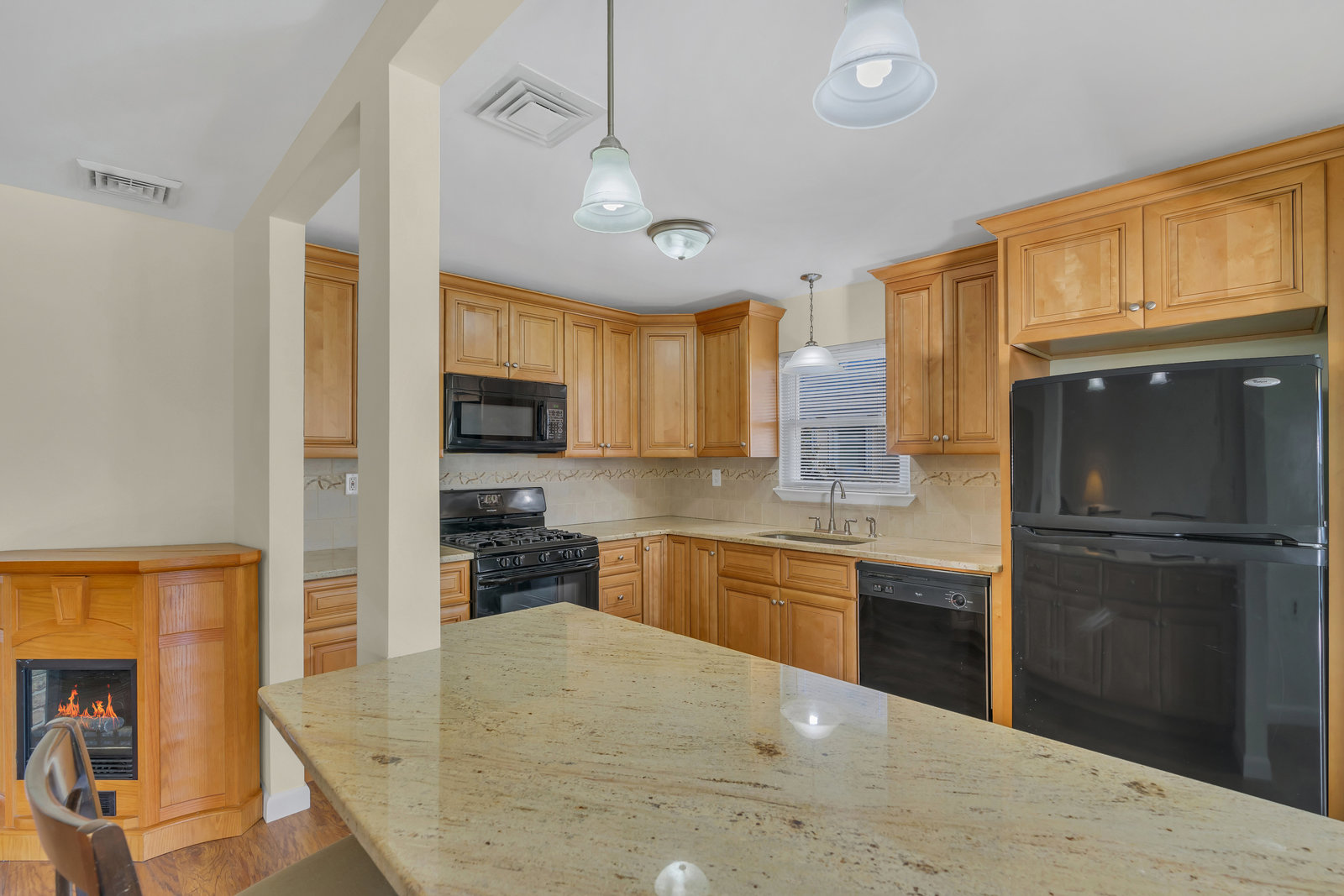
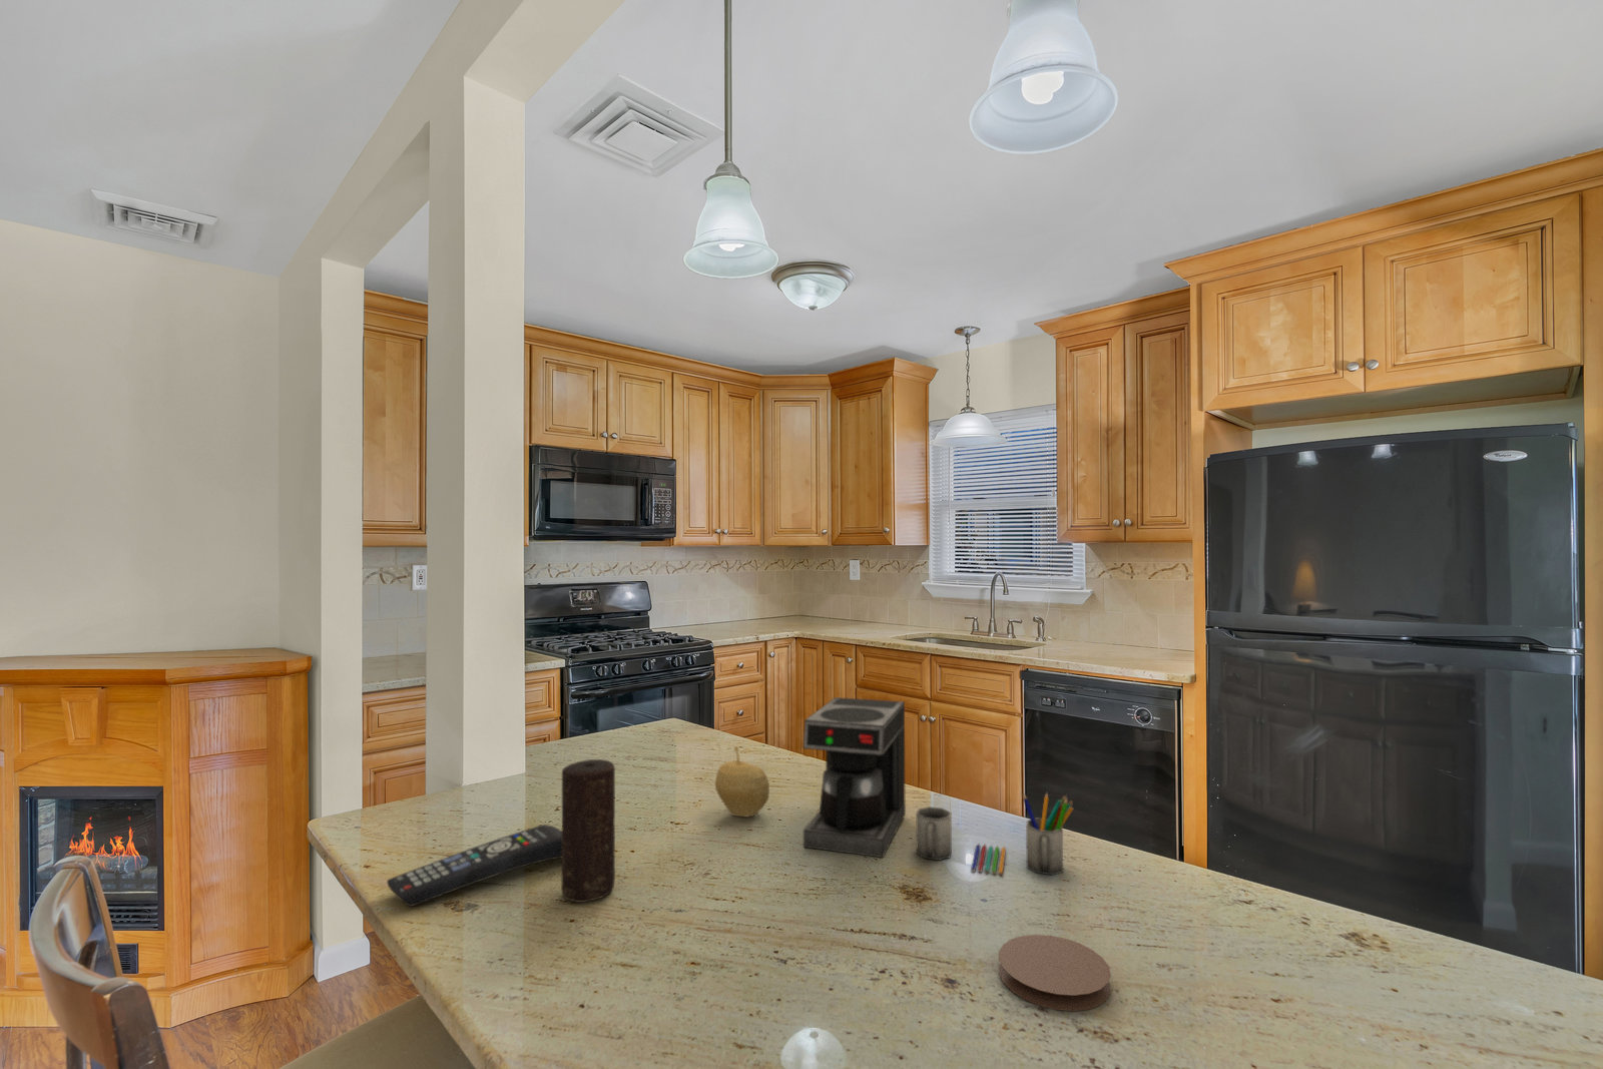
+ remote control (490, 860)
+ candle (588, 828)
+ coffee maker (940, 808)
+ fruit (742, 783)
+ coaster (1053, 970)
